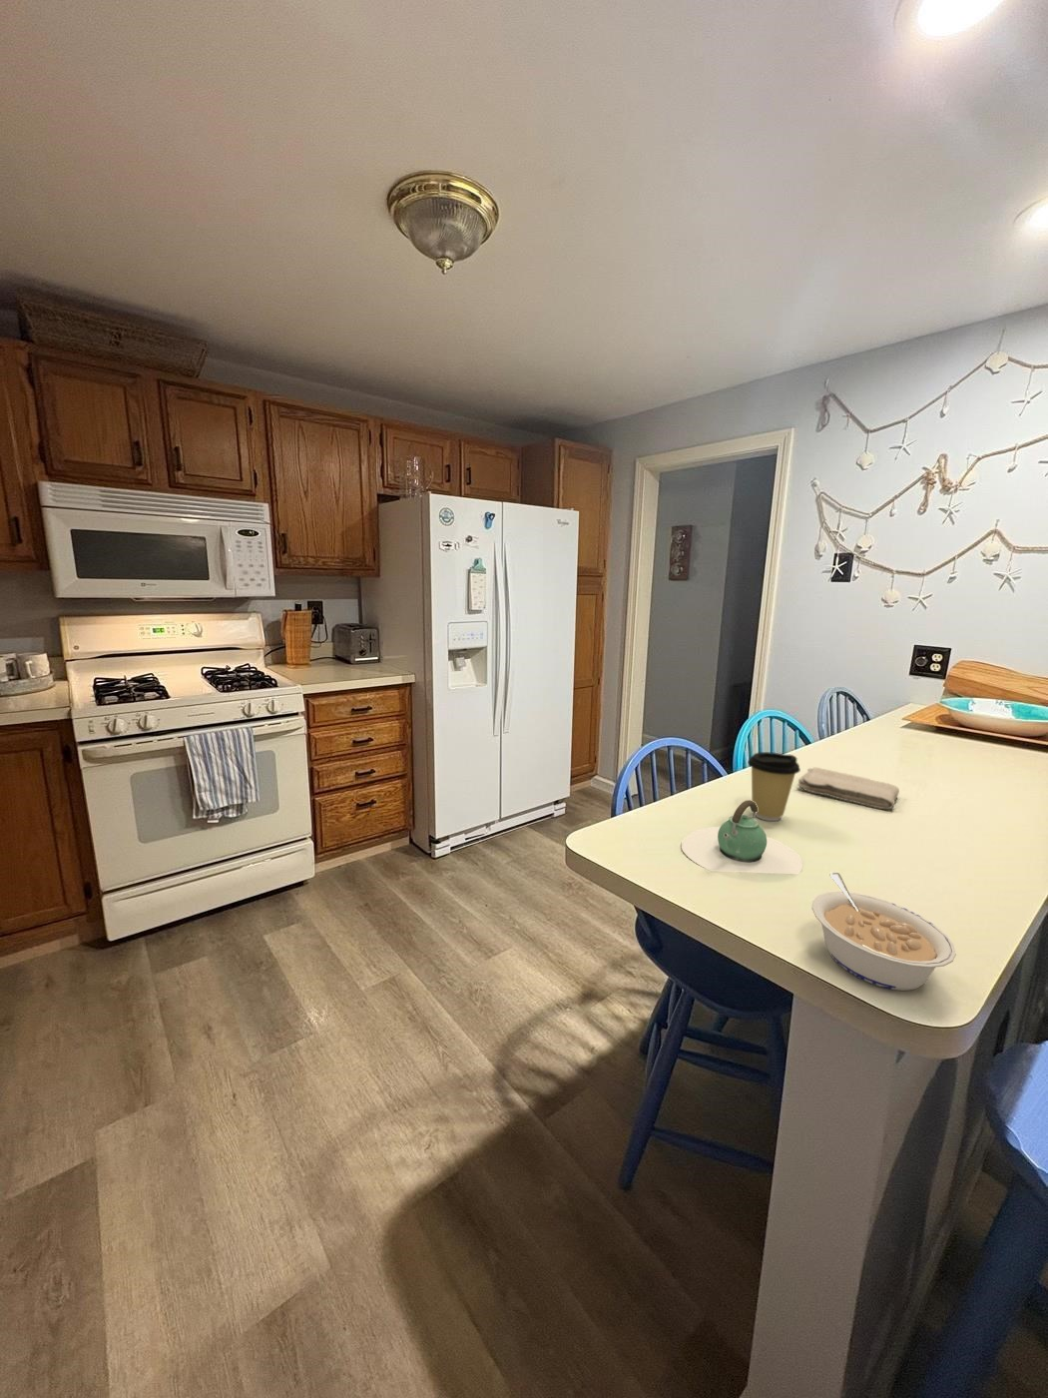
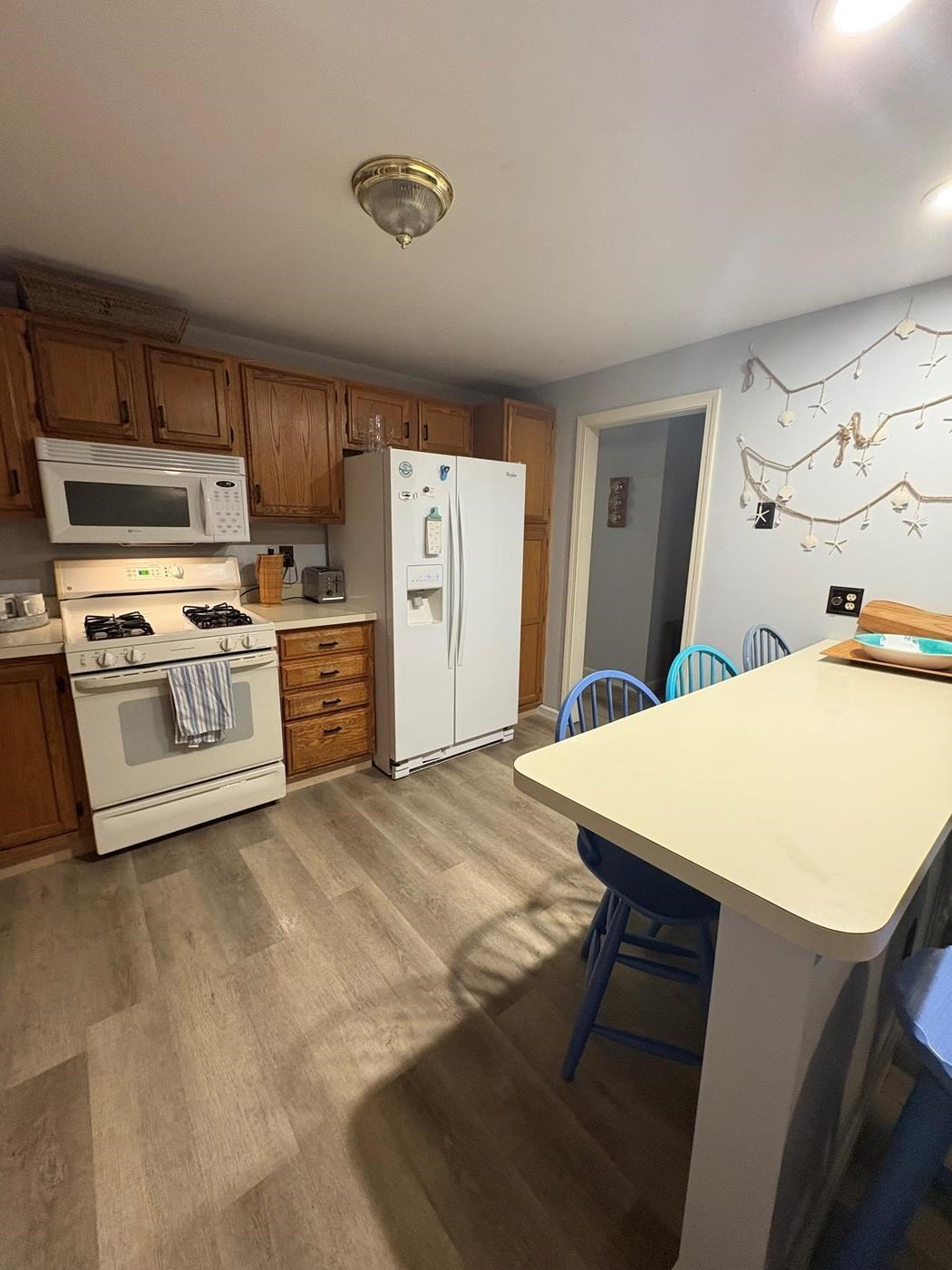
- washcloth (848, 786)
- coffee cup (771, 786)
- legume (872, 937)
- teapot (743, 827)
